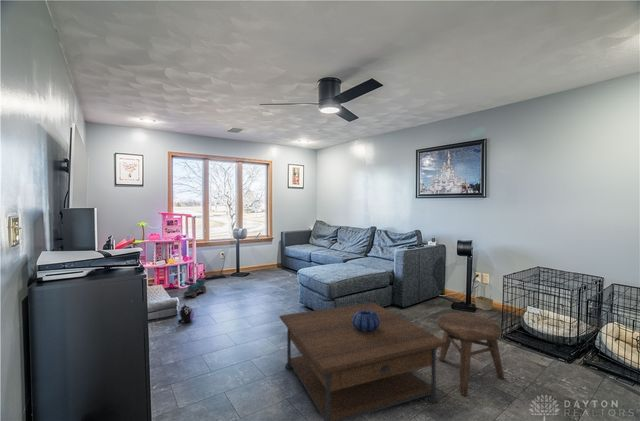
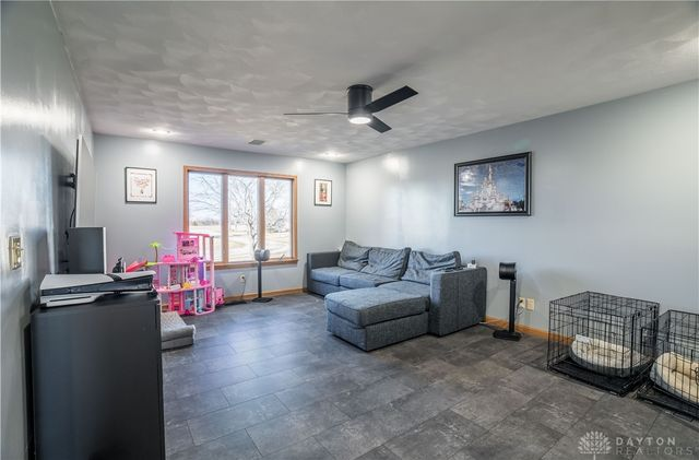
- decorative bowl (366, 320)
- stool (470, 349)
- toy train (195, 287)
- coffee table (354, 354)
- basket (484, 295)
- plush toy (186, 312)
